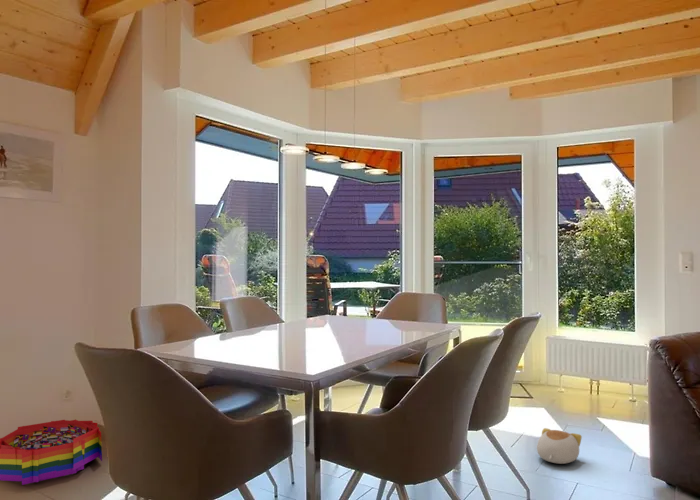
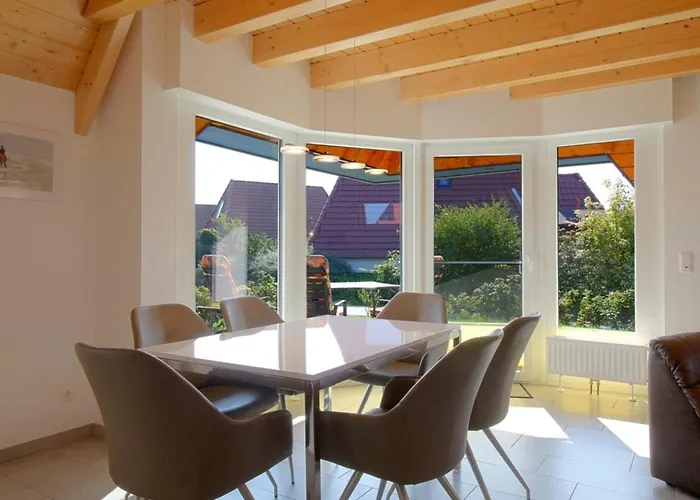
- plush toy (556, 446)
- storage bin (49, 448)
